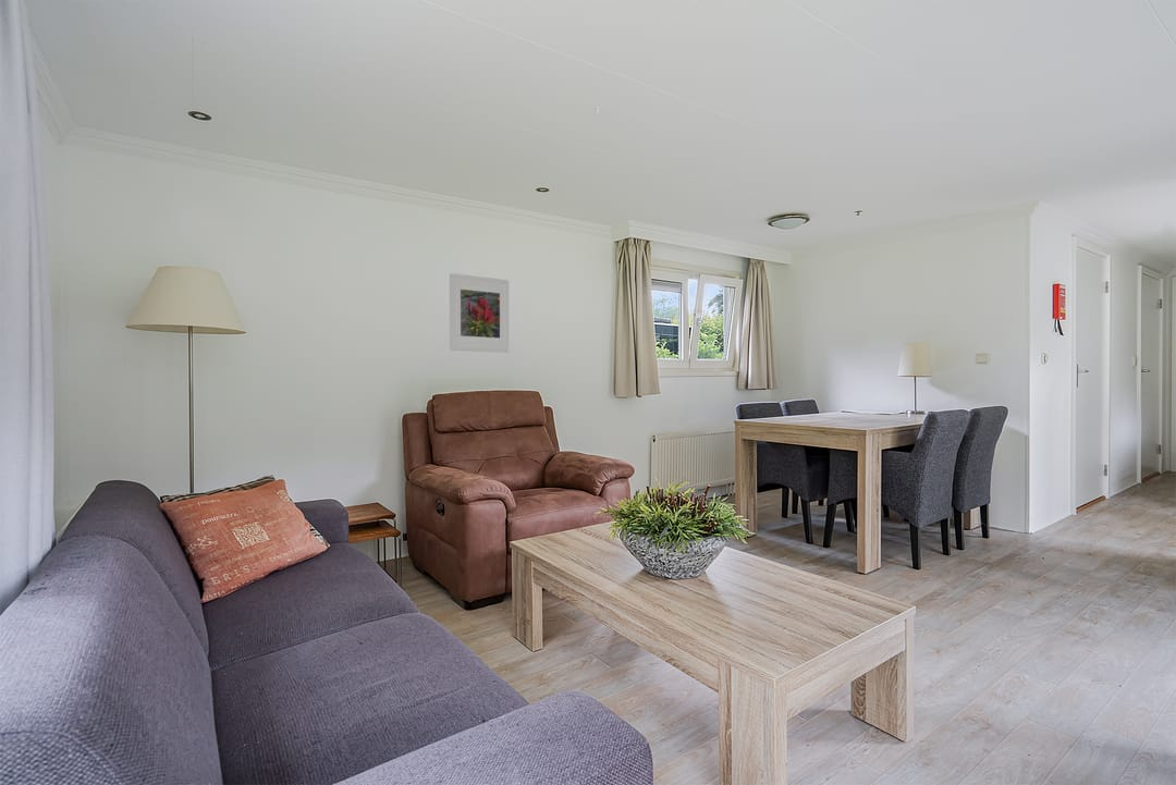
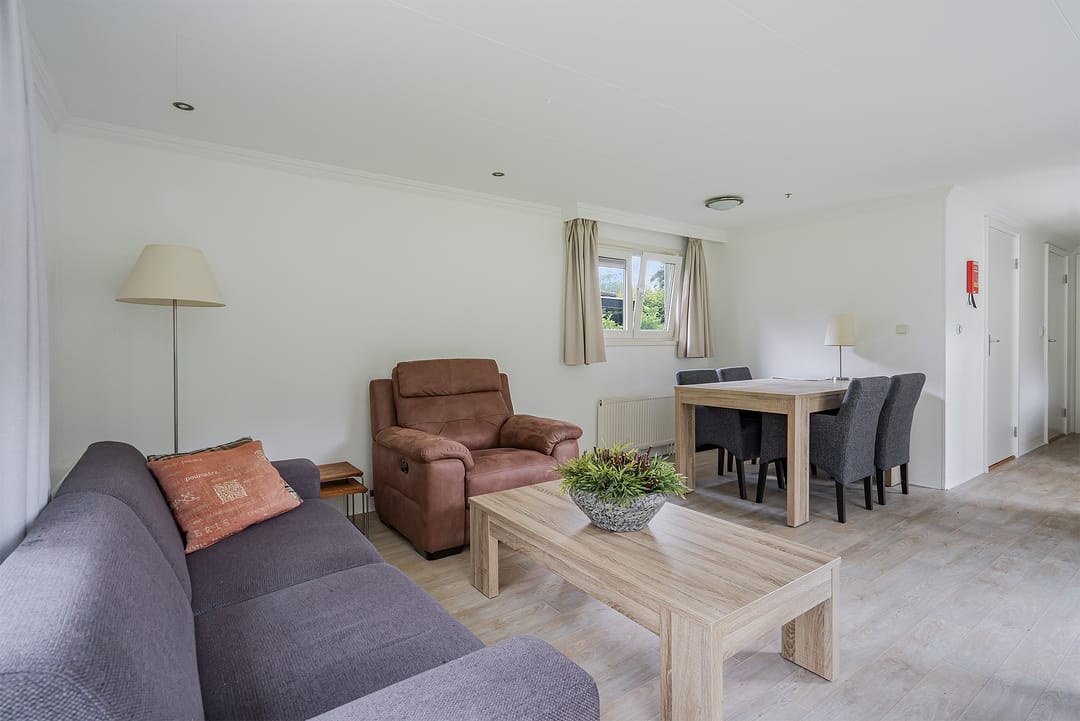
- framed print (480, 314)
